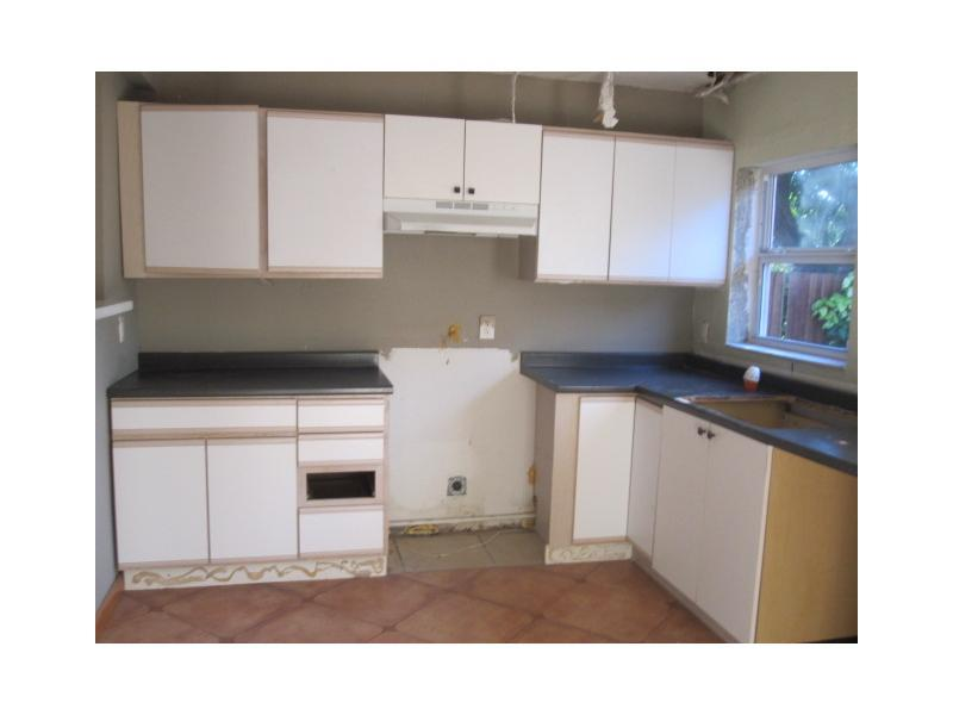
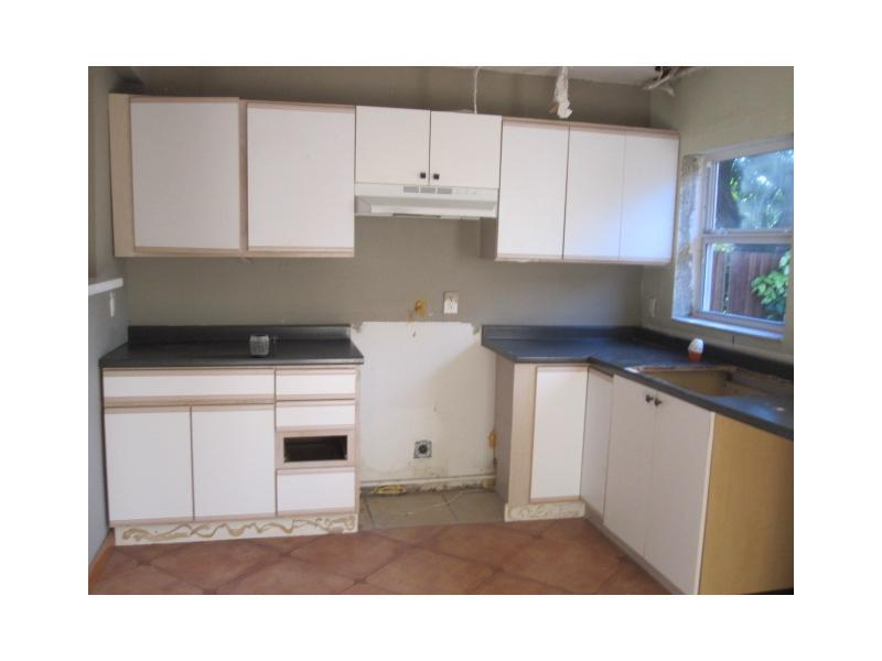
+ mug (263, 345)
